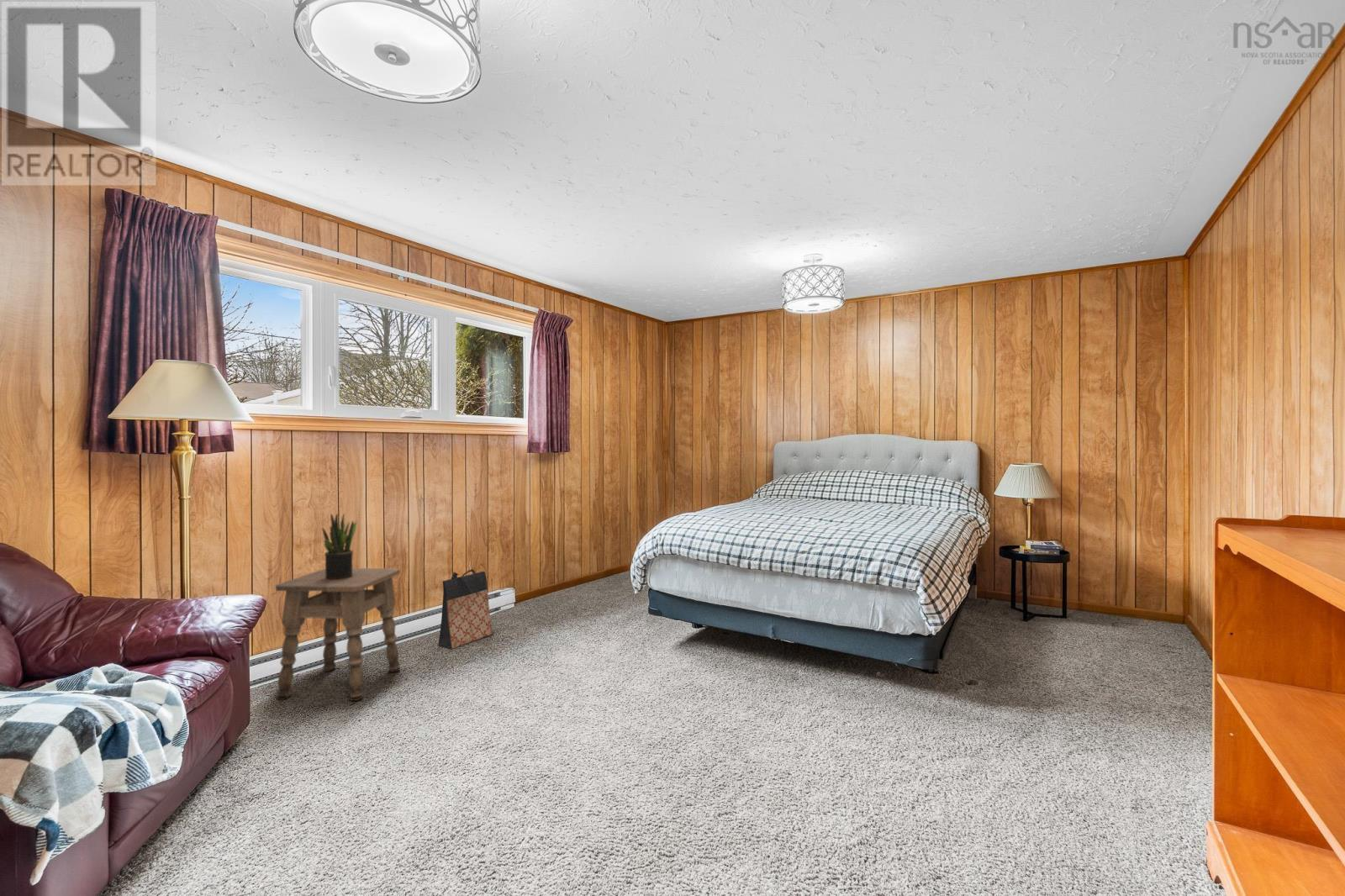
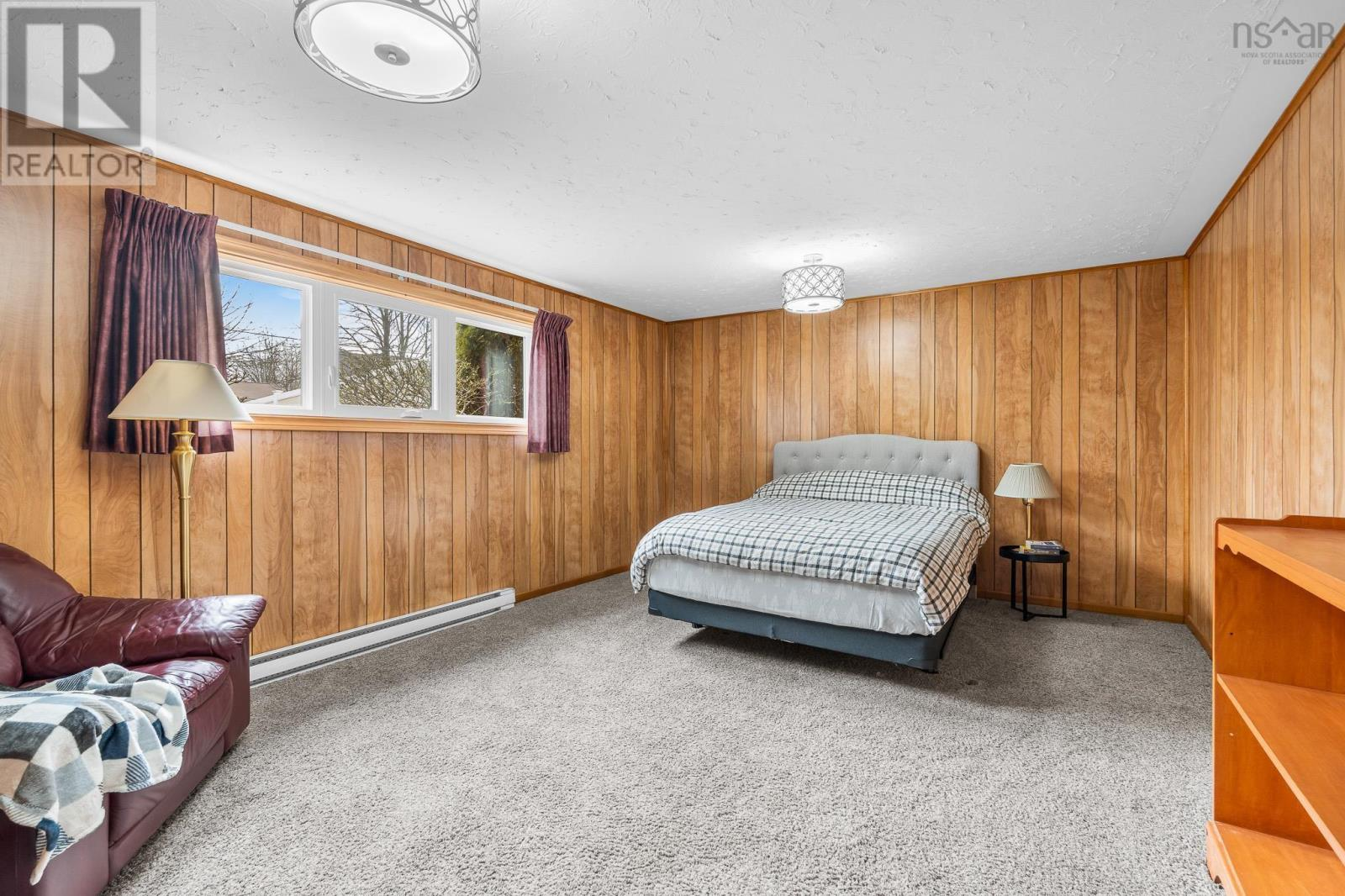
- side table (336, 630)
- bag (465, 604)
- potted plant (340, 544)
